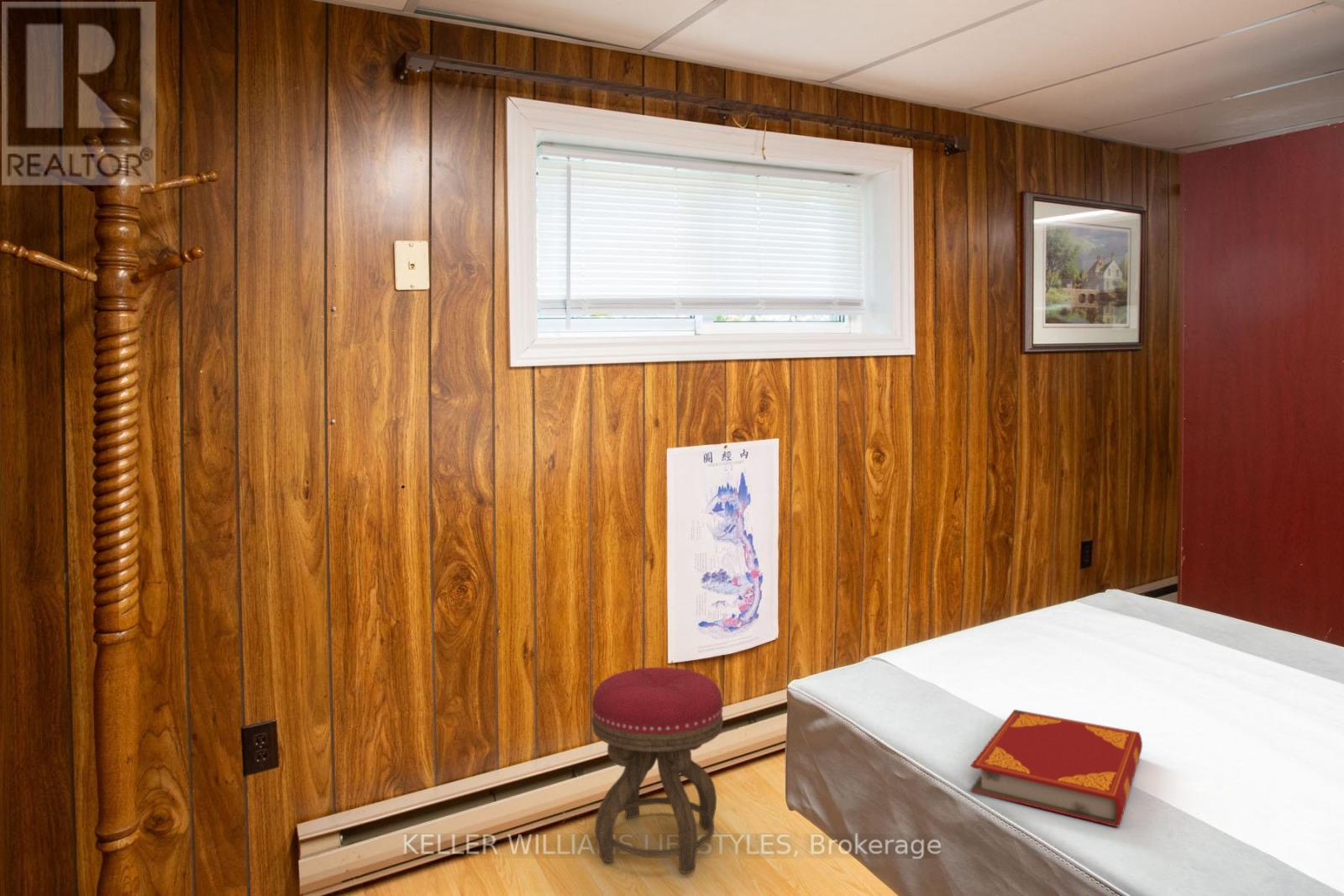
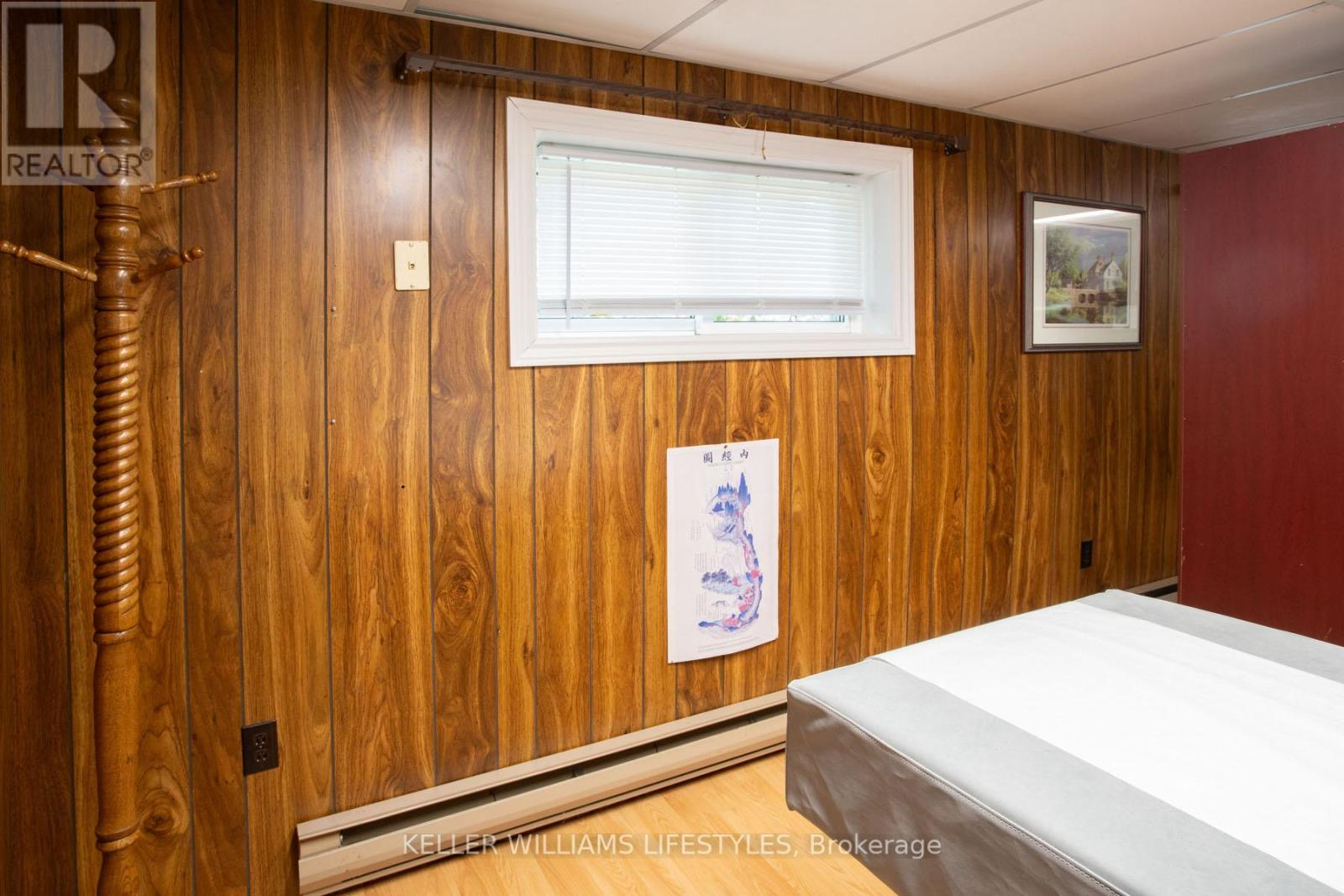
- stool (658, 761)
- hardback book (1060, 760)
